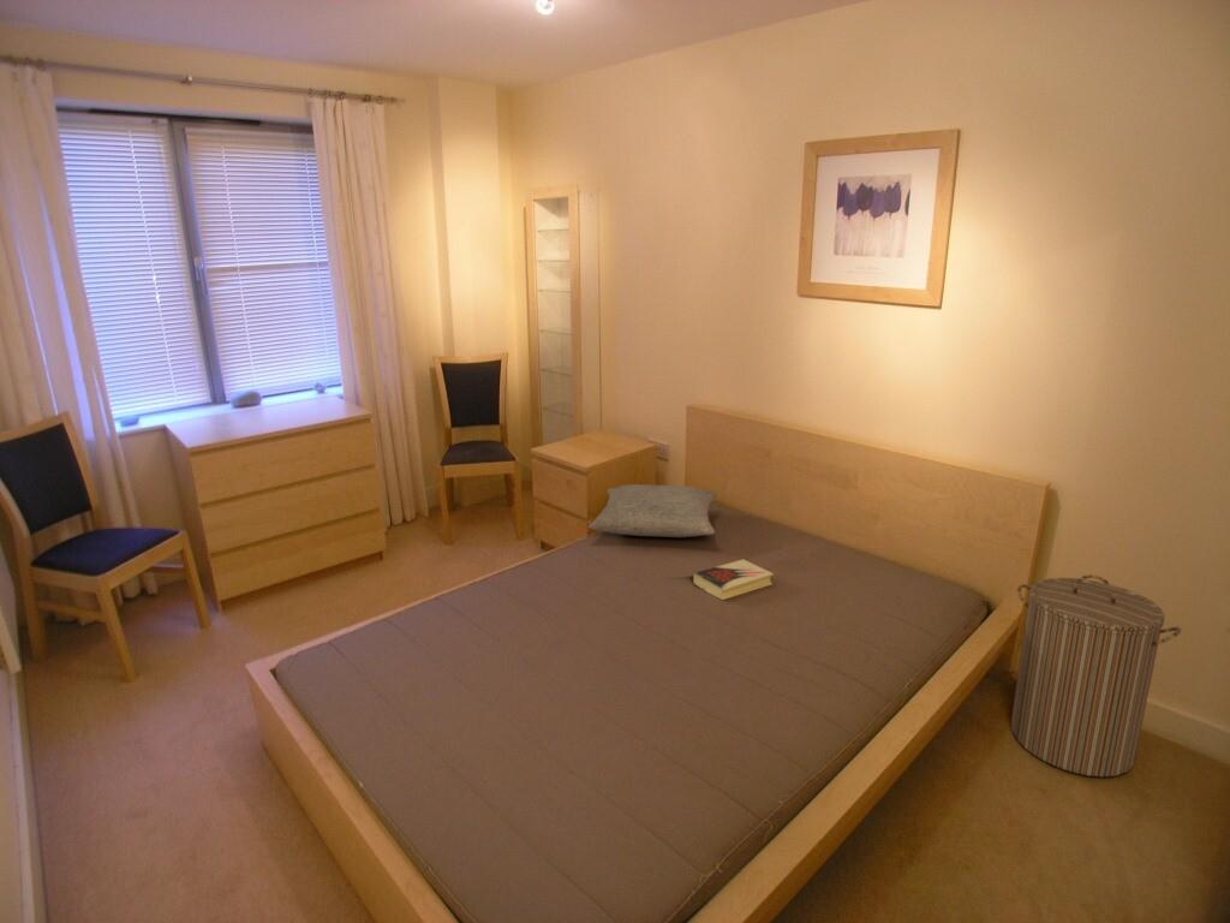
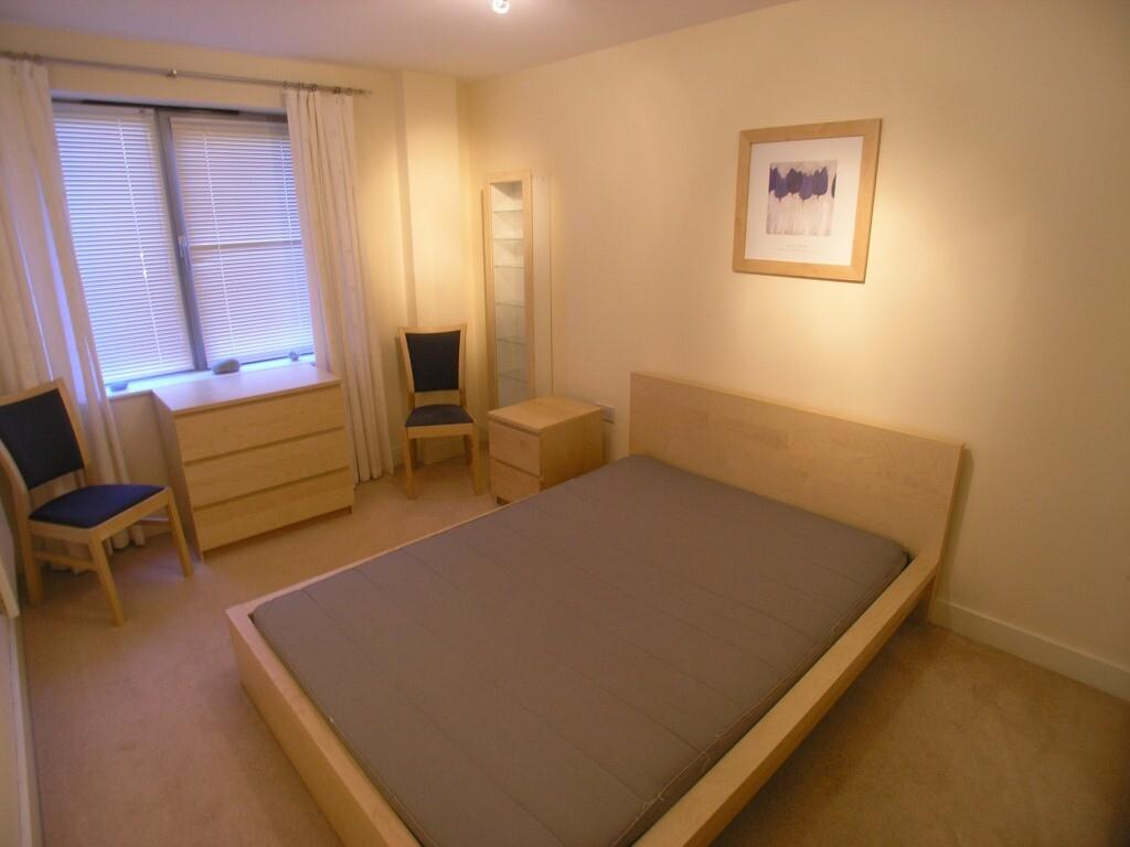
- book (733, 578)
- laundry hamper (1083, 662)
- pillow (656, 510)
